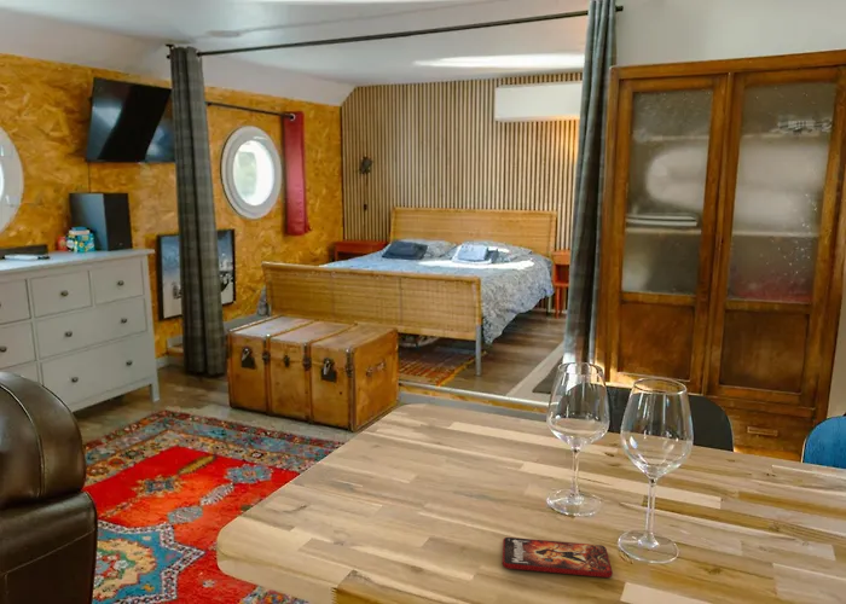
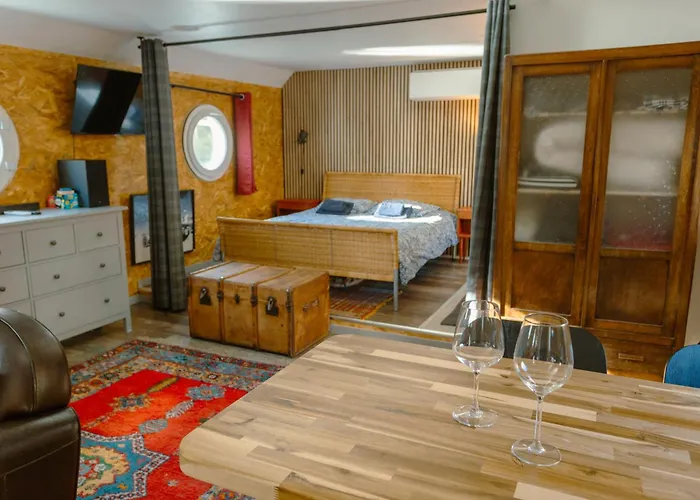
- smartphone (555, 556)
